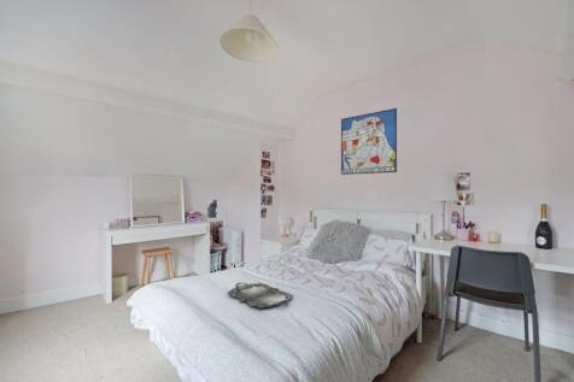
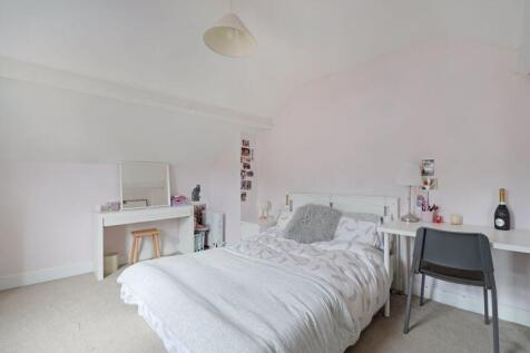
- wall art (367, 143)
- serving tray (259, 294)
